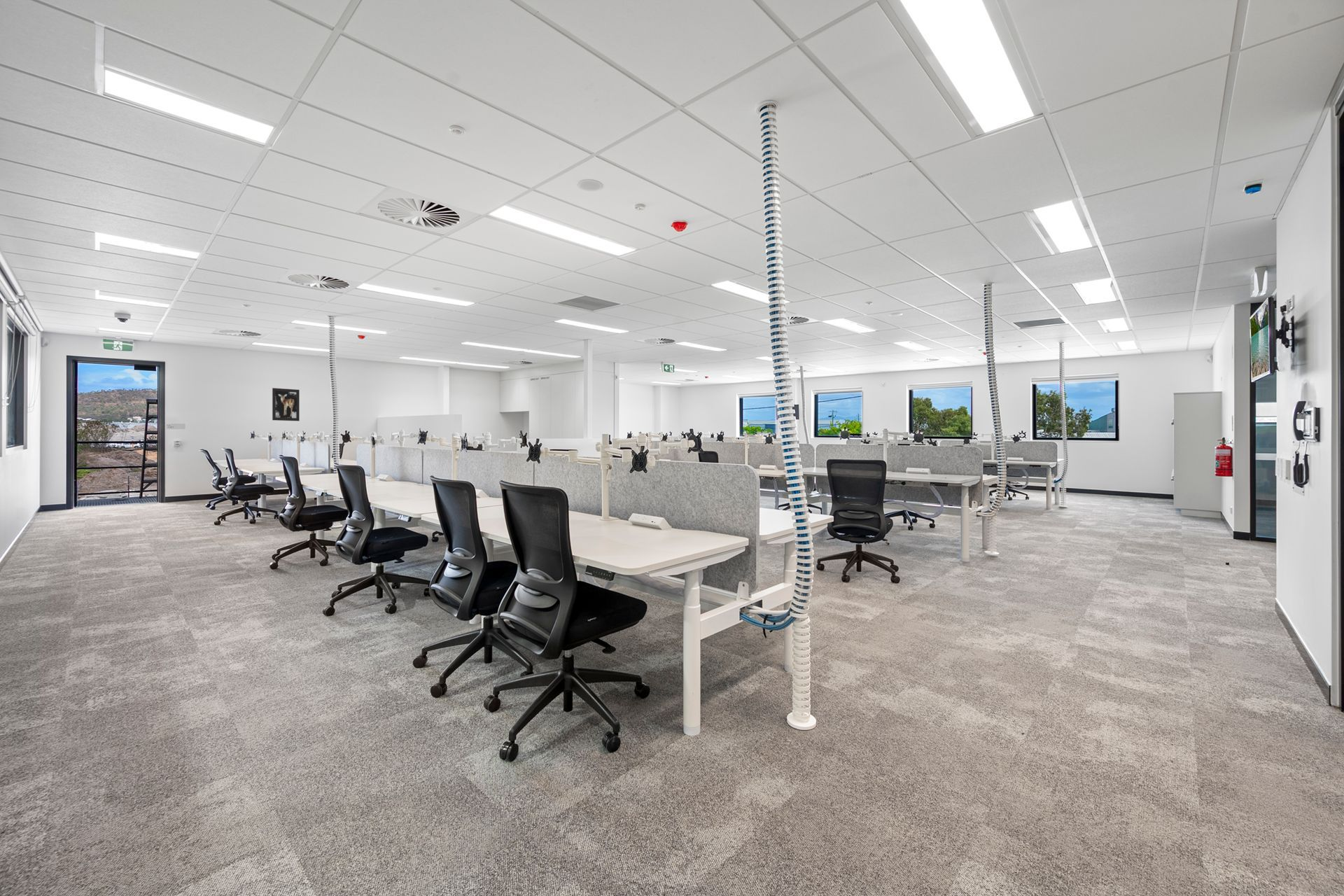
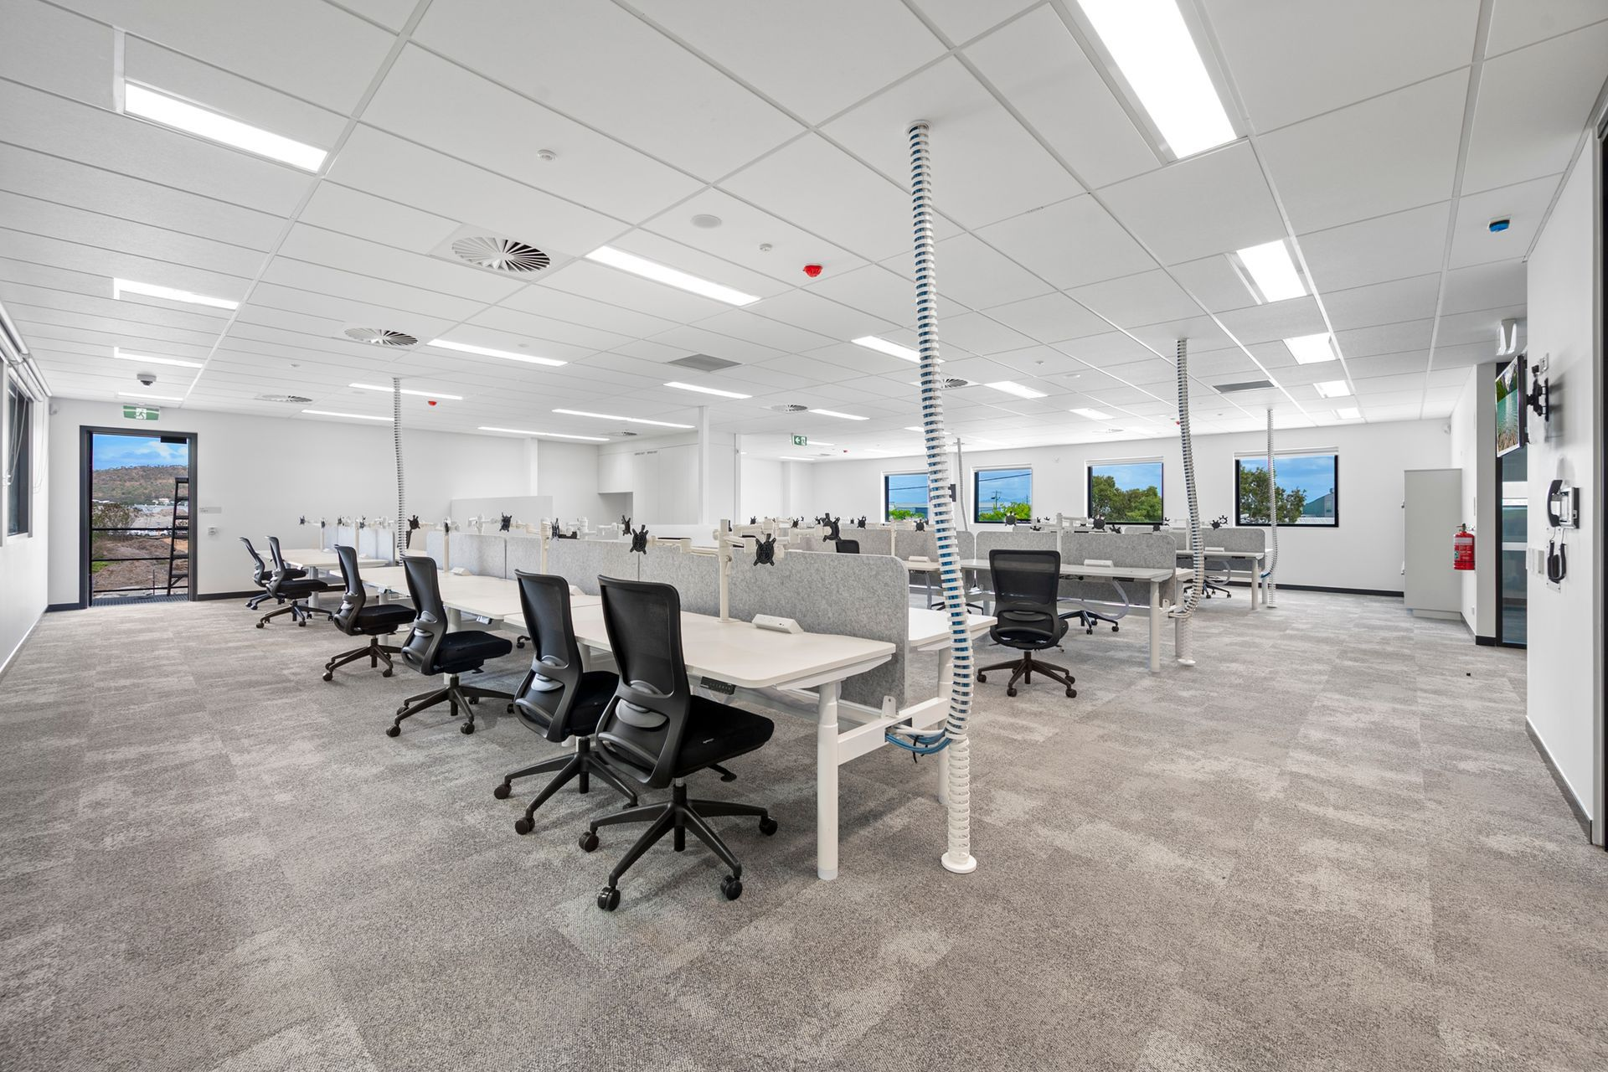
- wall art (286, 405)
